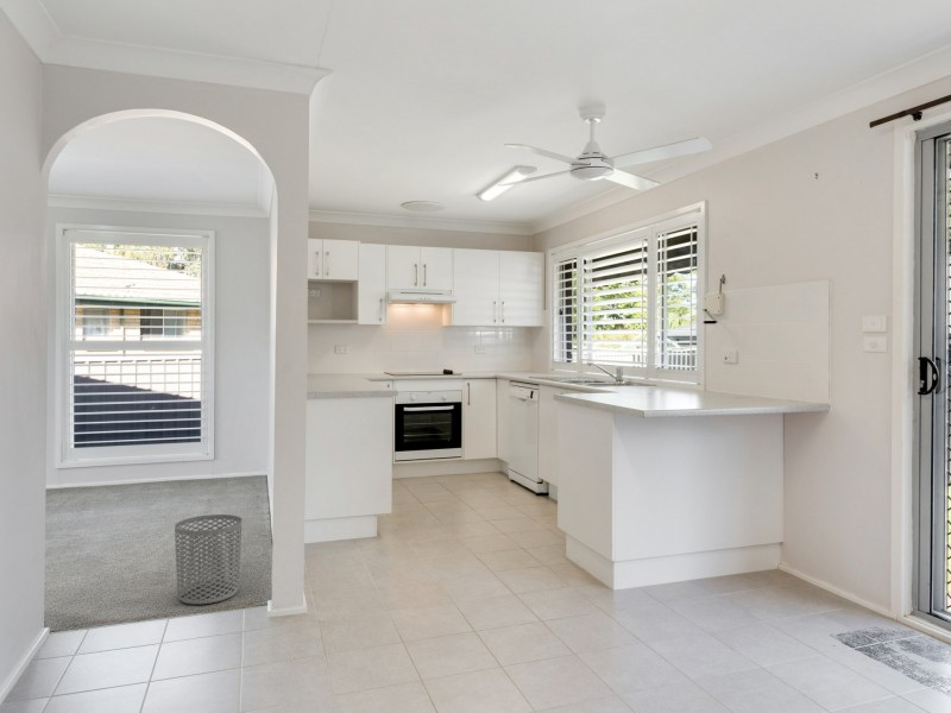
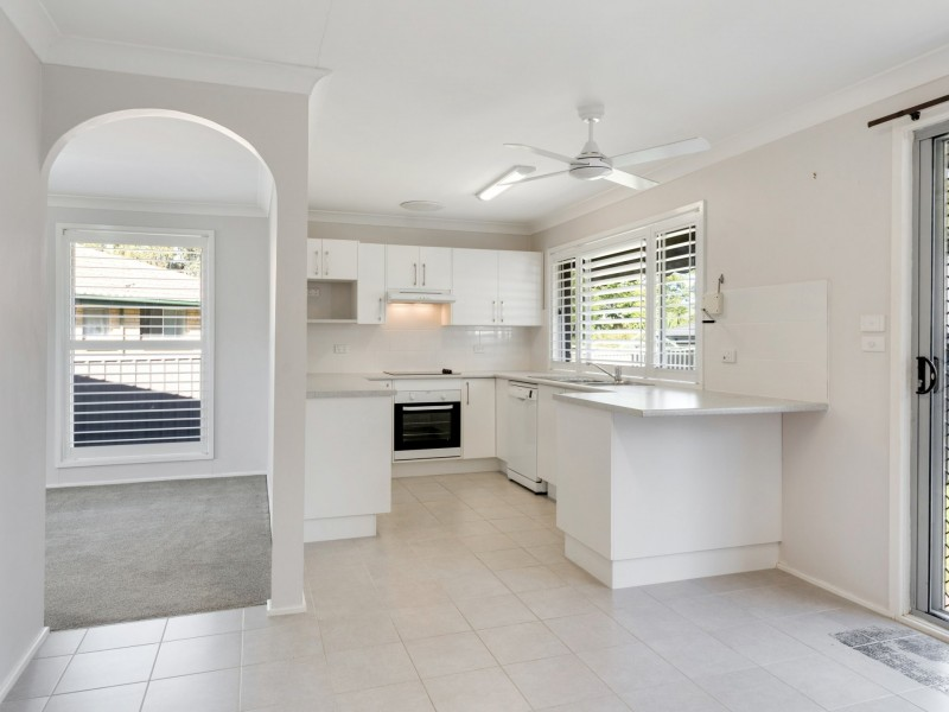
- waste bin (208, 557)
